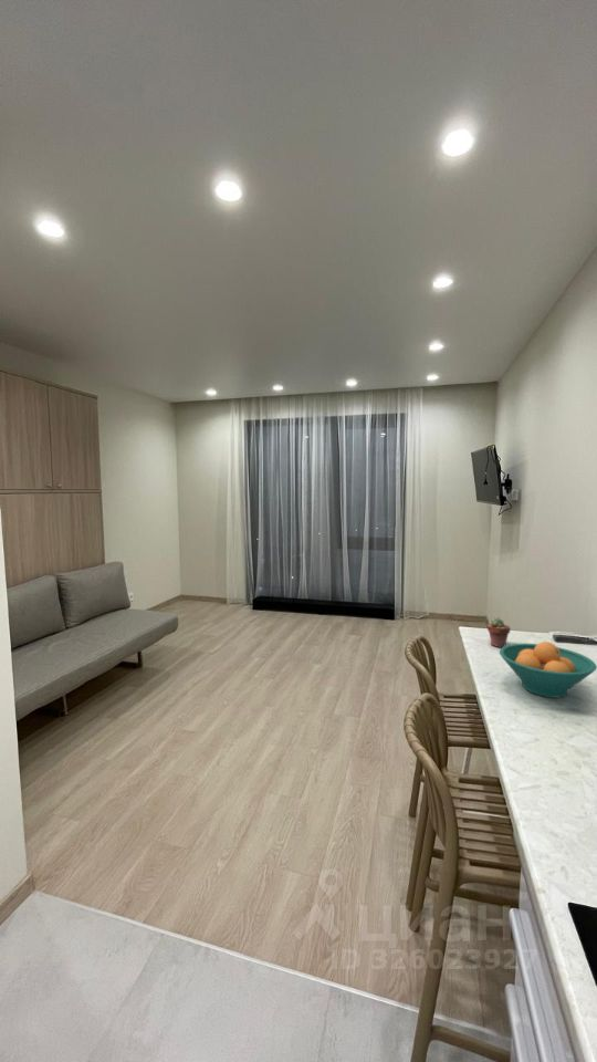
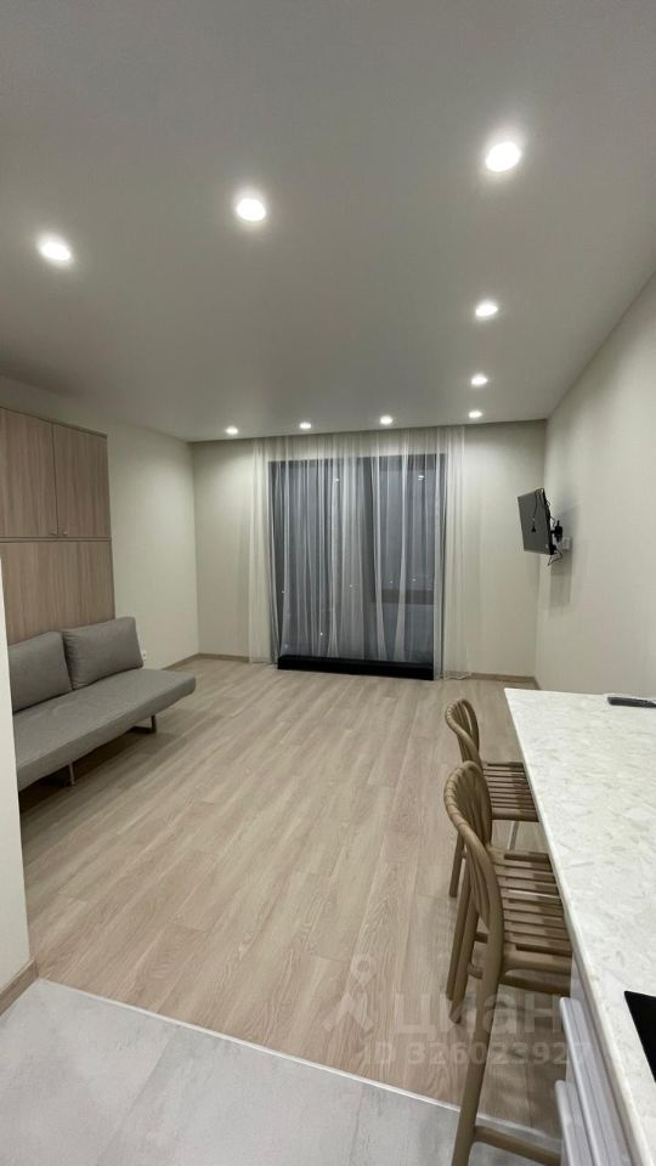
- potted succulent (498, 631)
- fruit bowl (545, 666)
